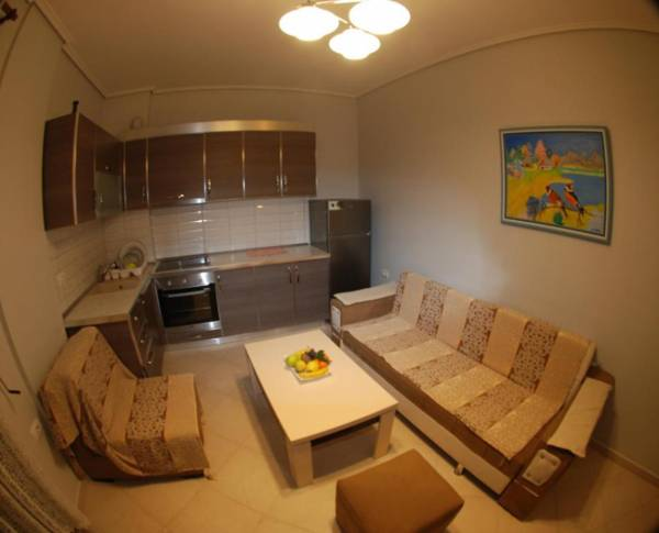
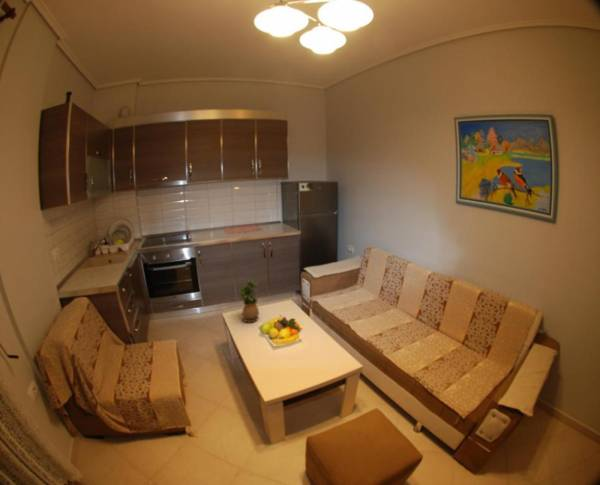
+ potted plant (247, 300)
